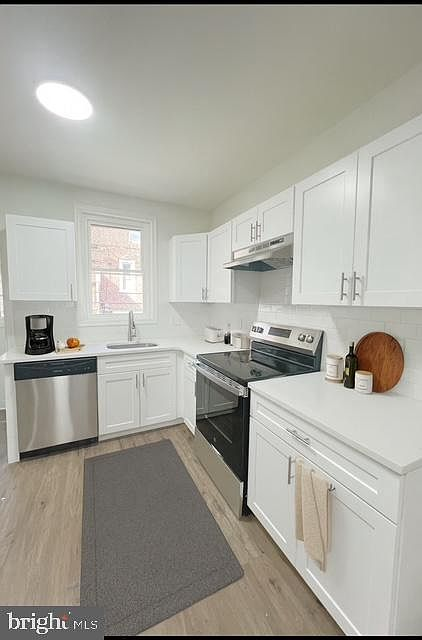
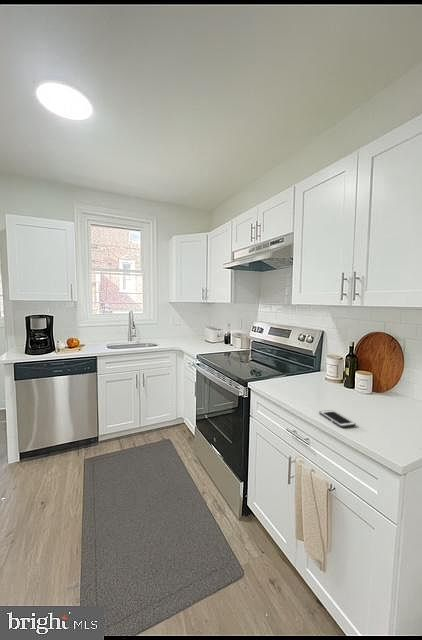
+ cell phone (336, 418)
